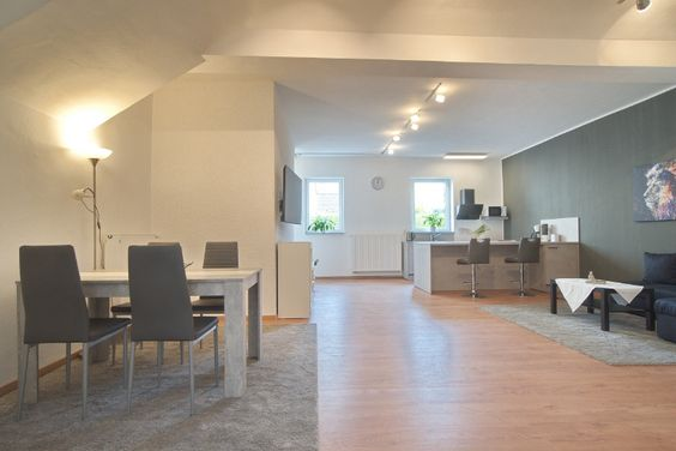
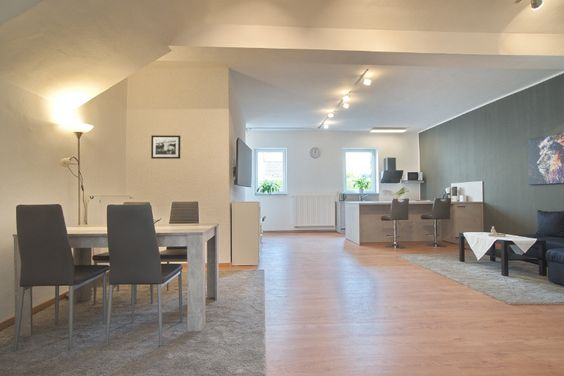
+ picture frame (165, 147)
